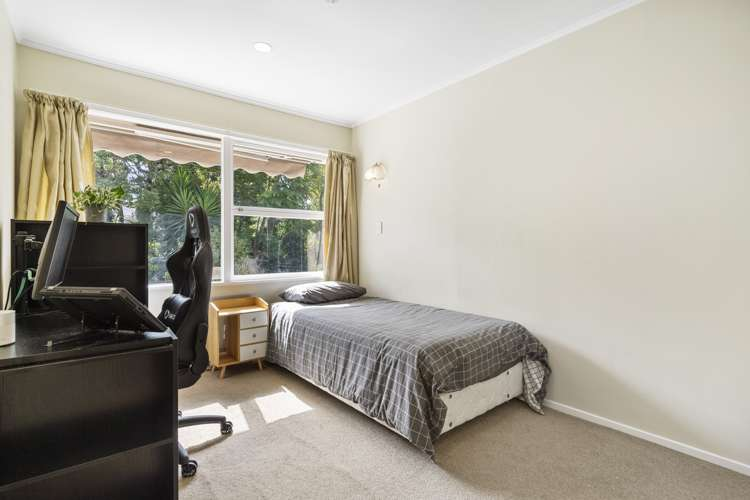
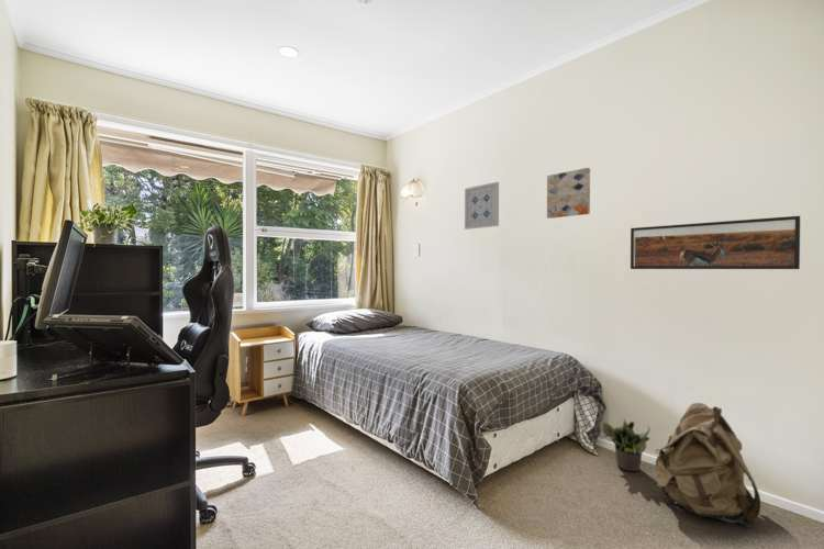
+ wall art (567, 193)
+ backpack (710, 453)
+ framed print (703, 246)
+ potted plant (623, 440)
+ wall art (480, 206)
